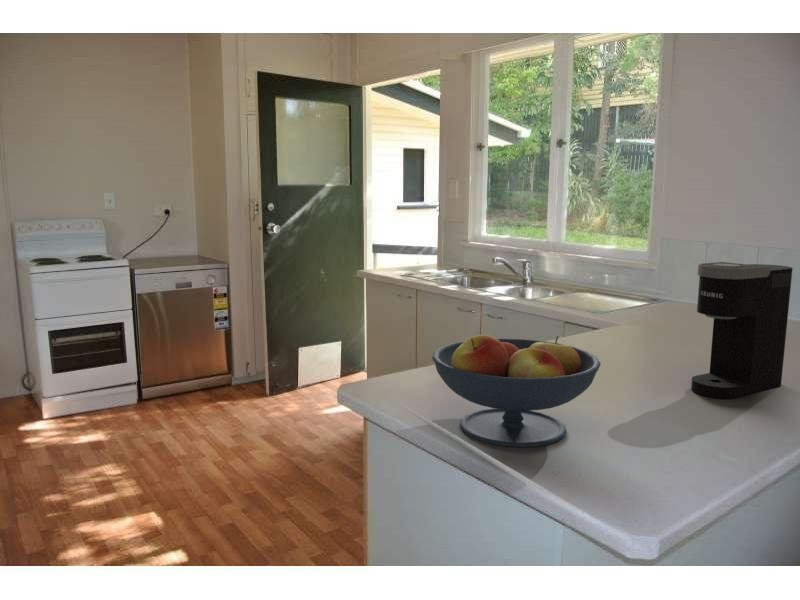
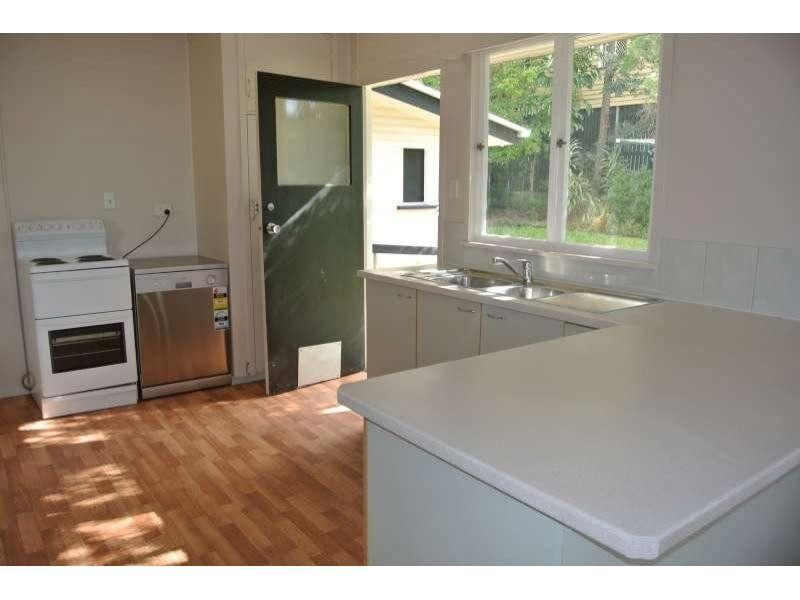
- coffee maker (740, 326)
- fruit bowl (513, 379)
